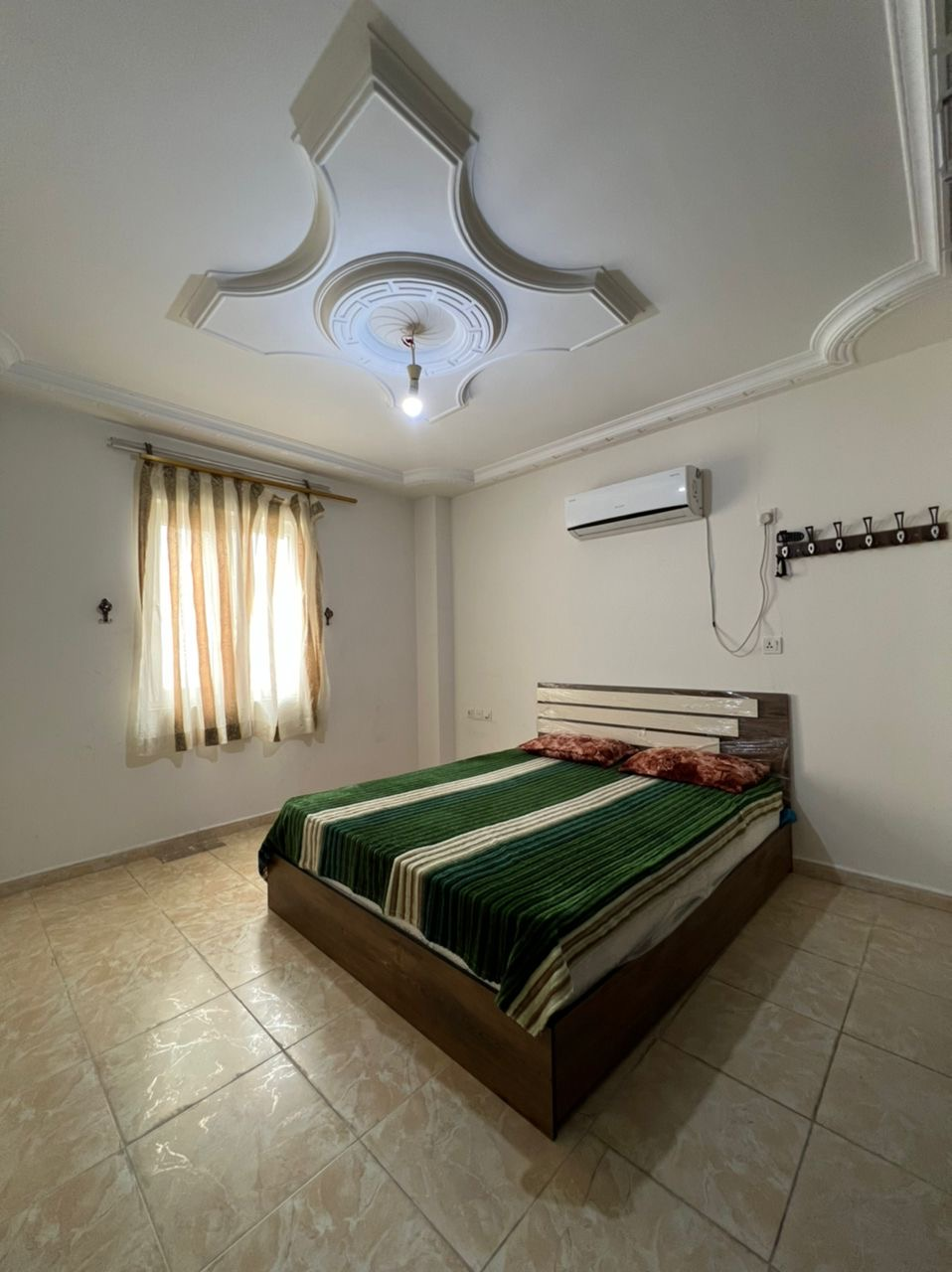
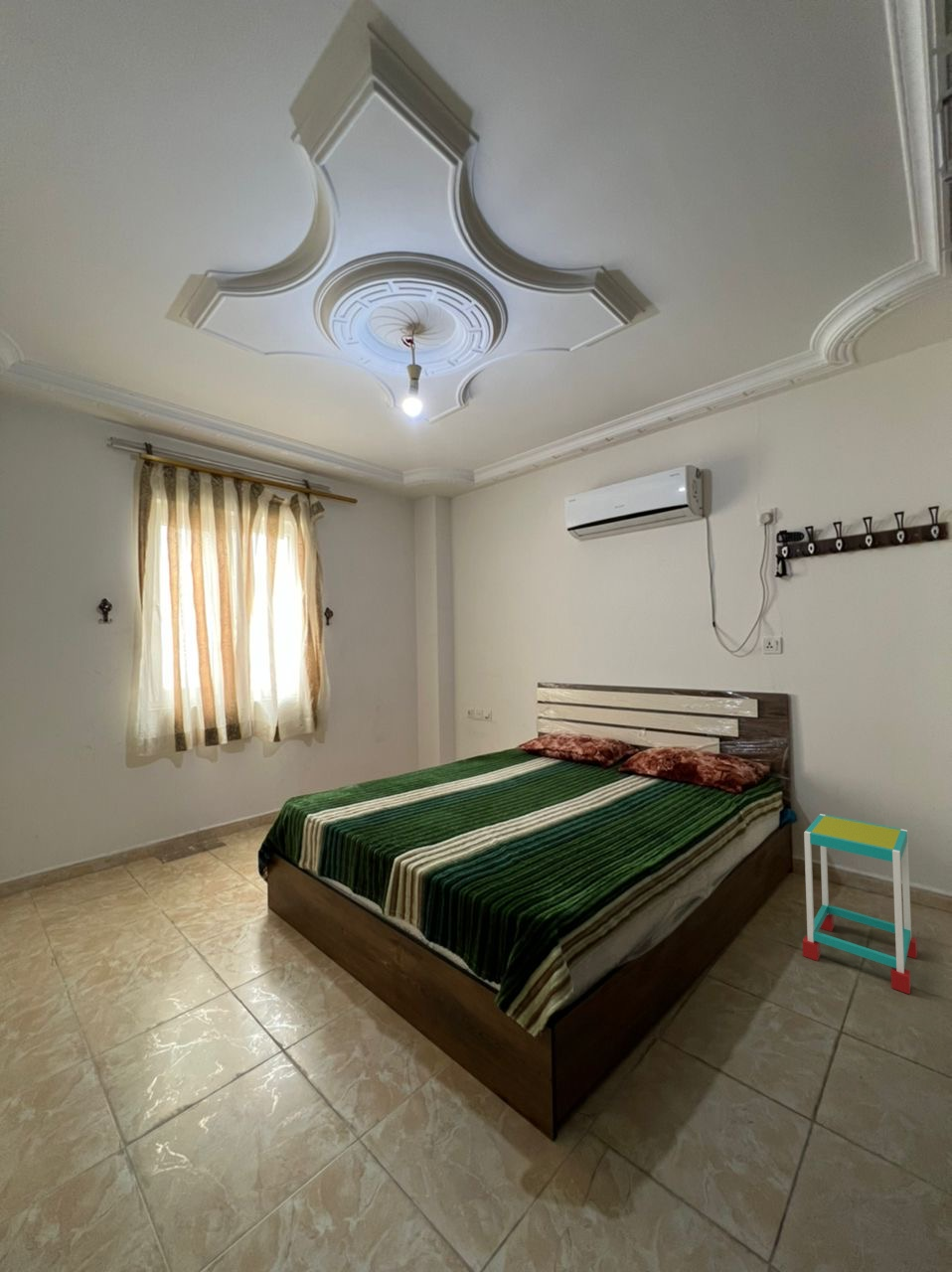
+ side table (853, 911)
